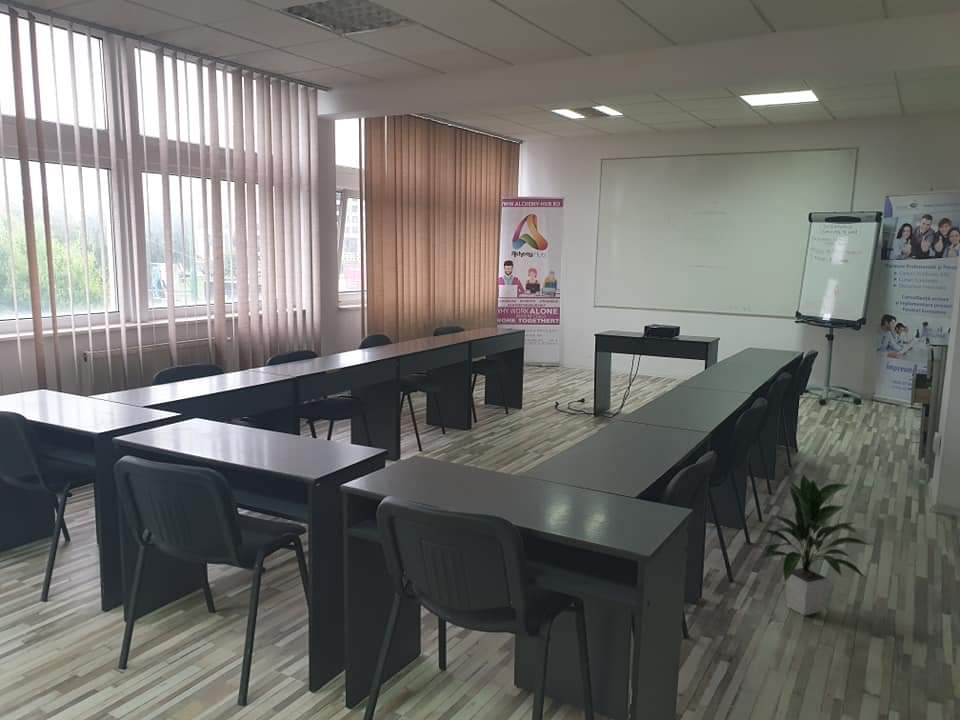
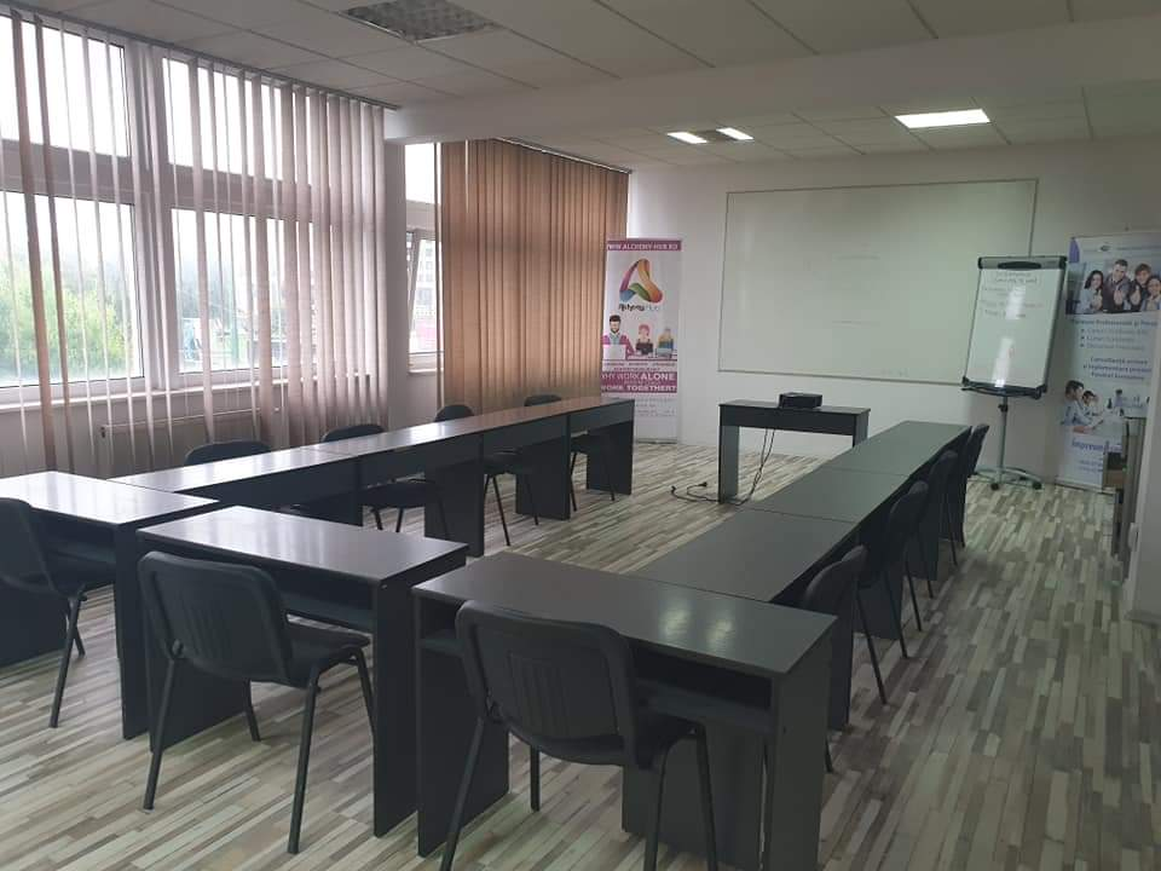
- indoor plant (807, 541)
